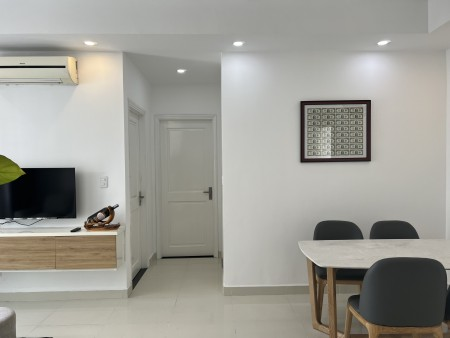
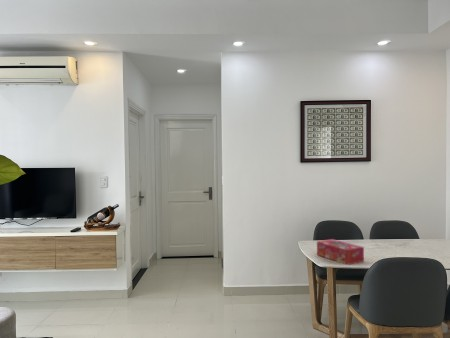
+ tissue box (339, 251)
